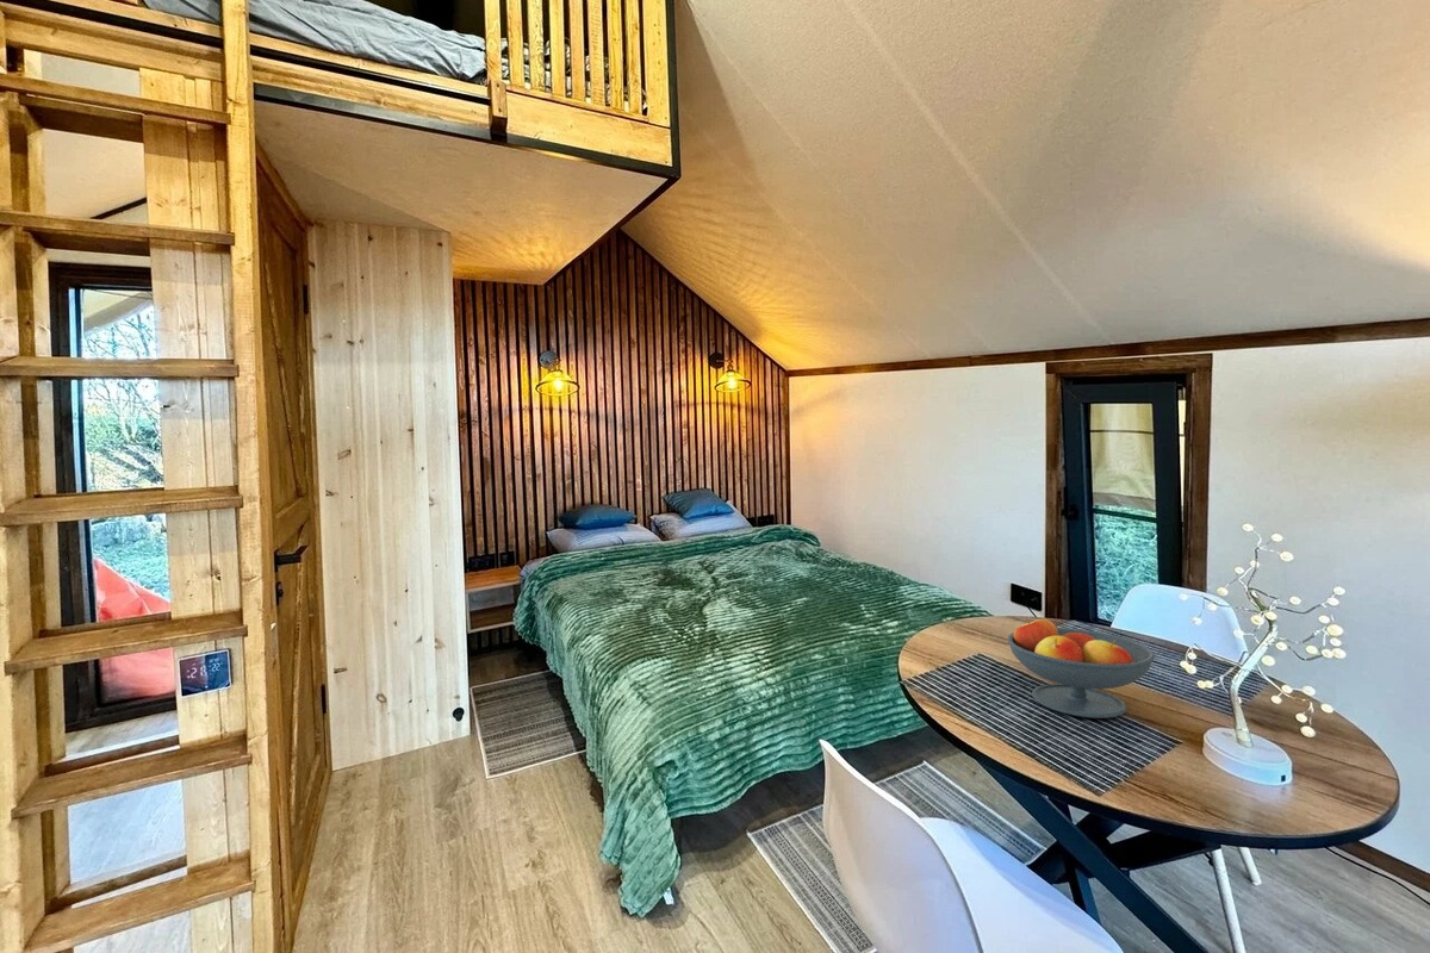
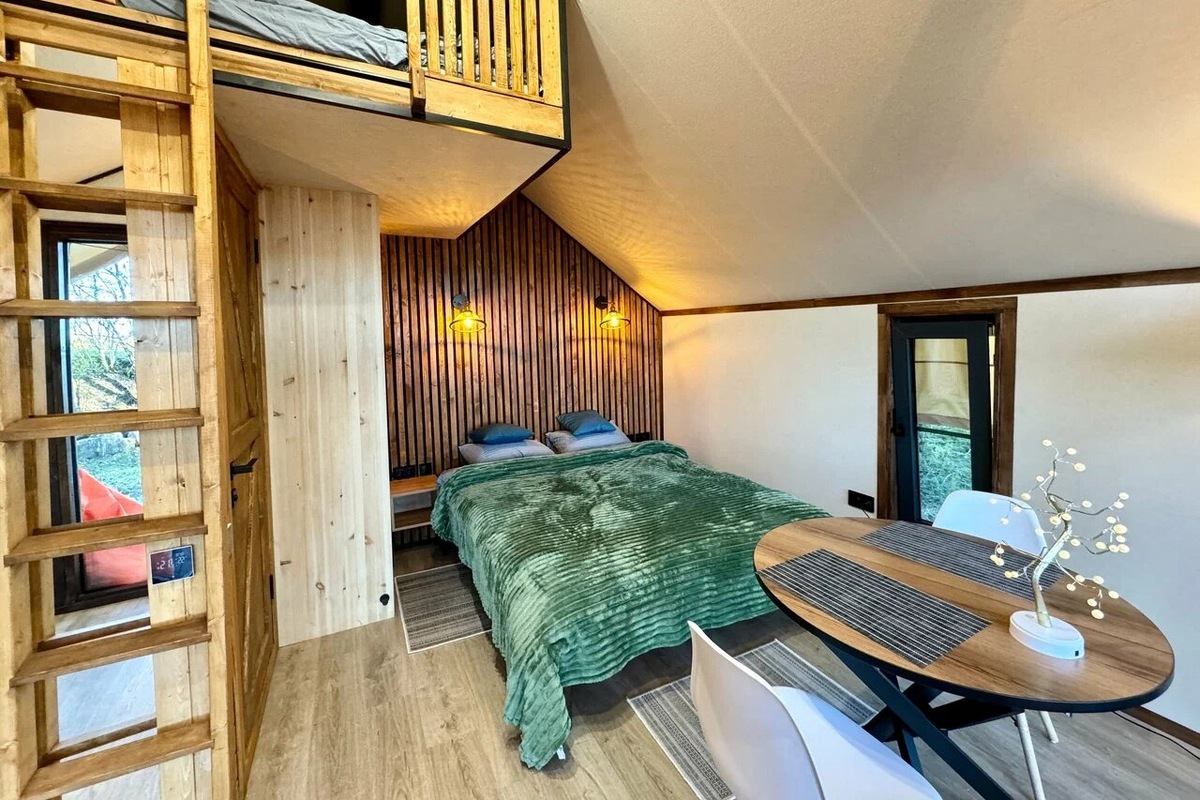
- fruit bowl (1077, 662)
